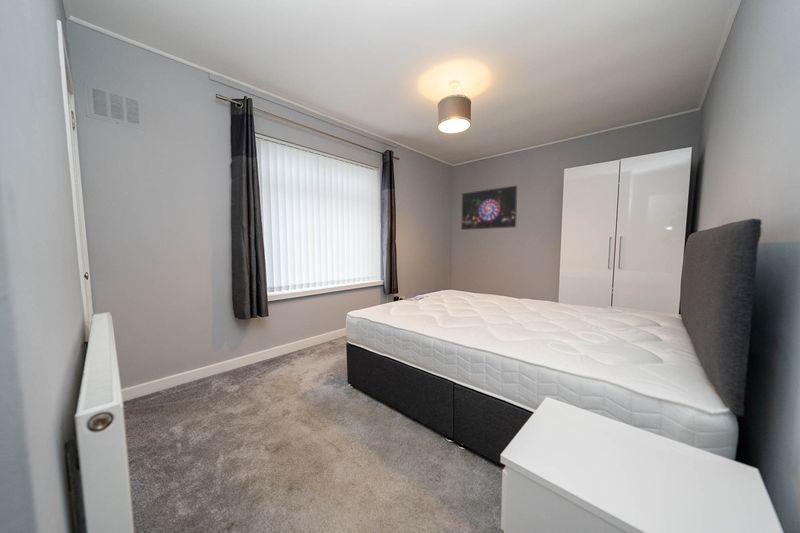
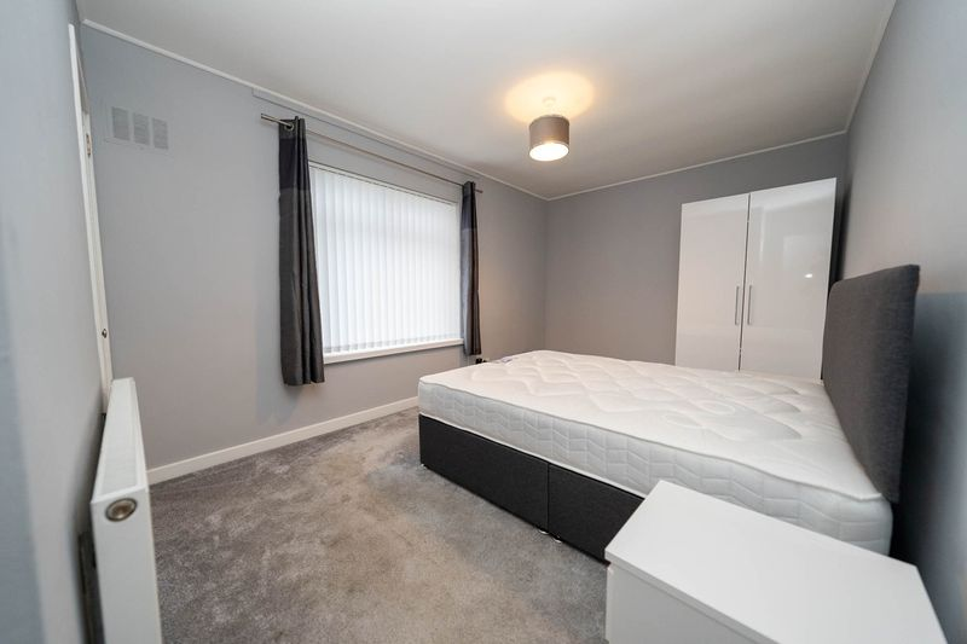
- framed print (487, 209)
